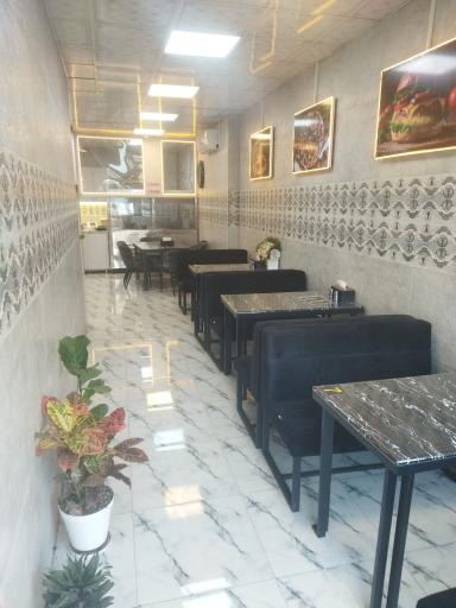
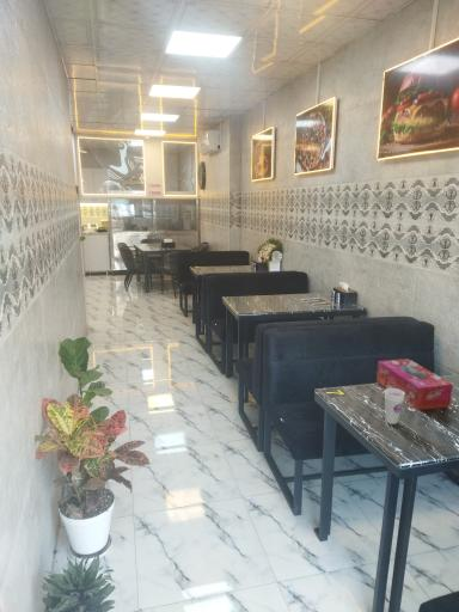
+ cup (392, 406)
+ tissue box (411, 382)
